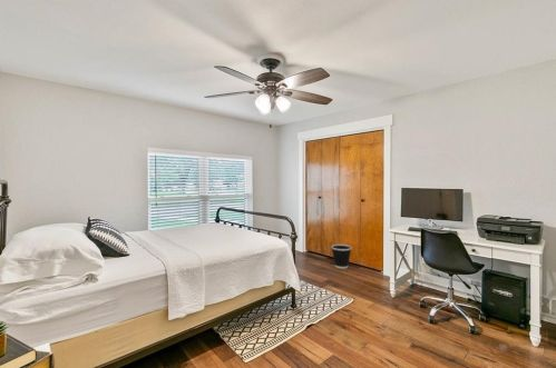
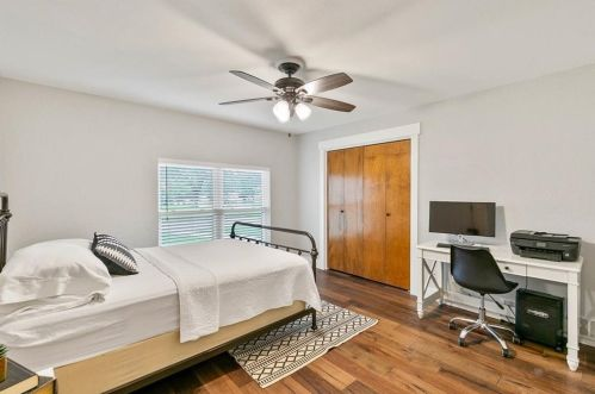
- wastebasket (341, 256)
